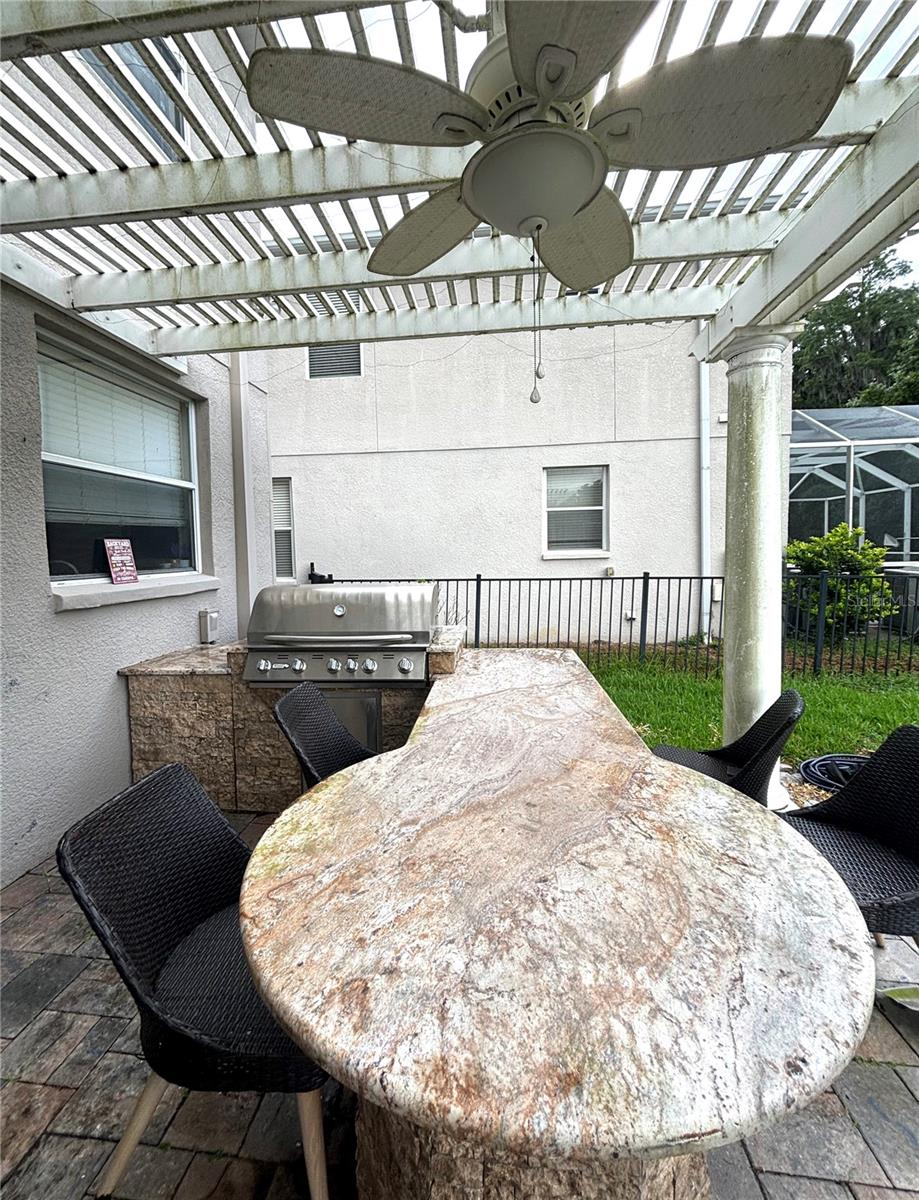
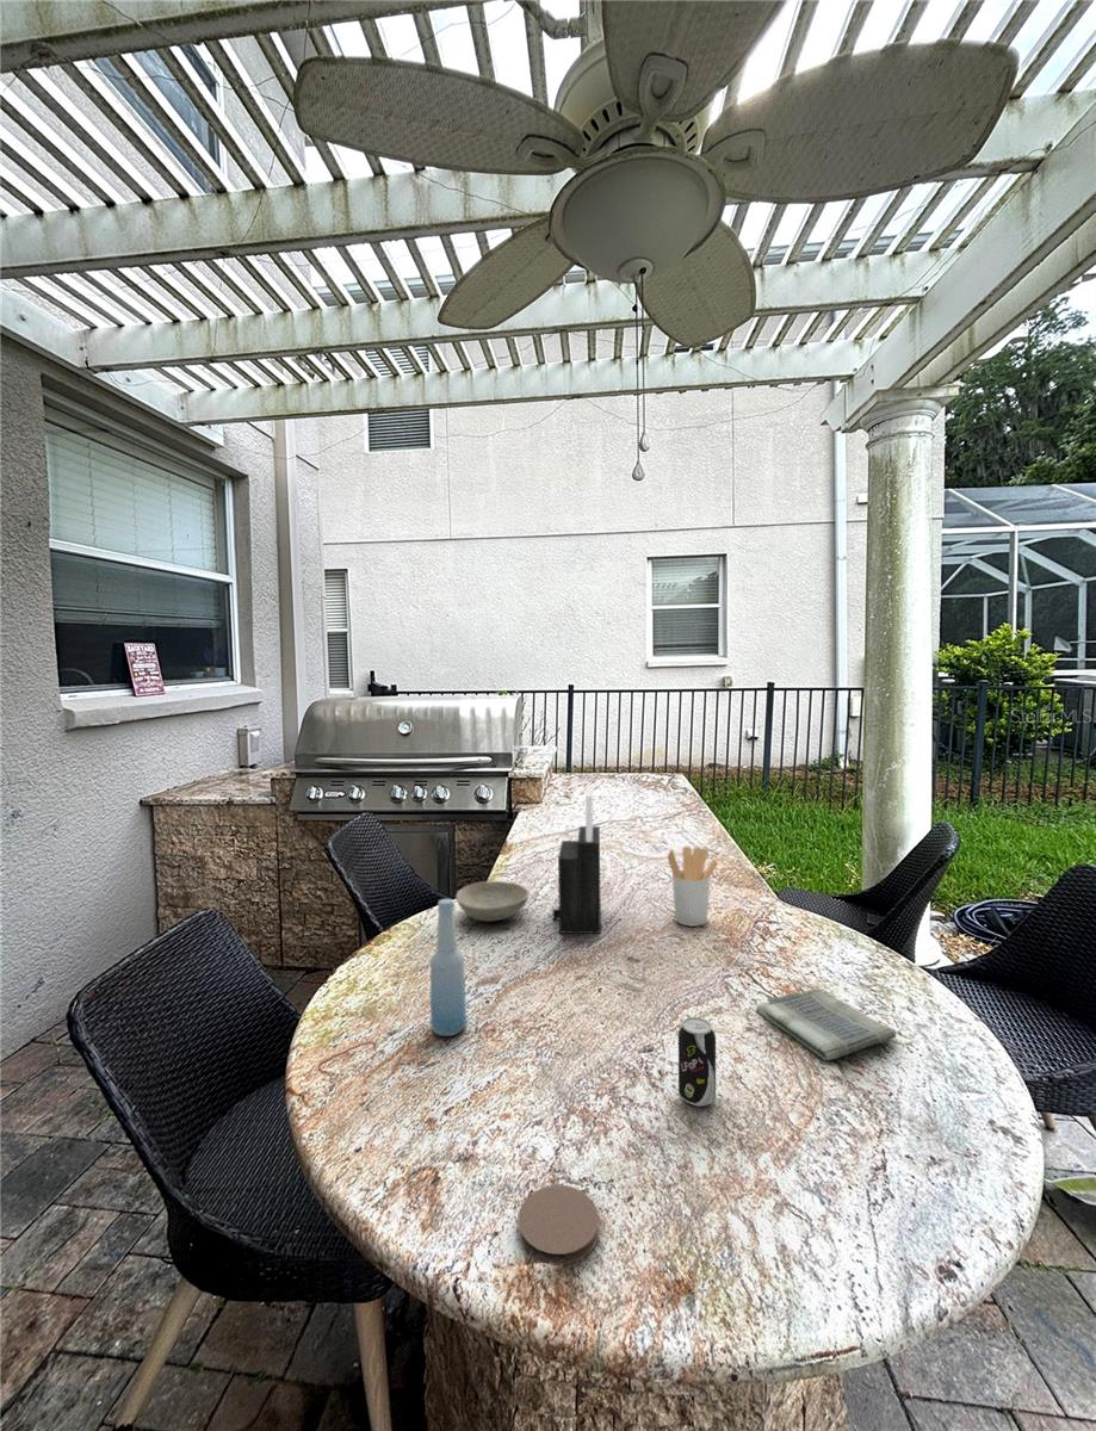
+ knife block (575, 855)
+ bowl (493, 903)
+ coaster (558, 1222)
+ bottle (447, 965)
+ dish towel (822, 1017)
+ beverage can (696, 1060)
+ utensil holder (692, 882)
